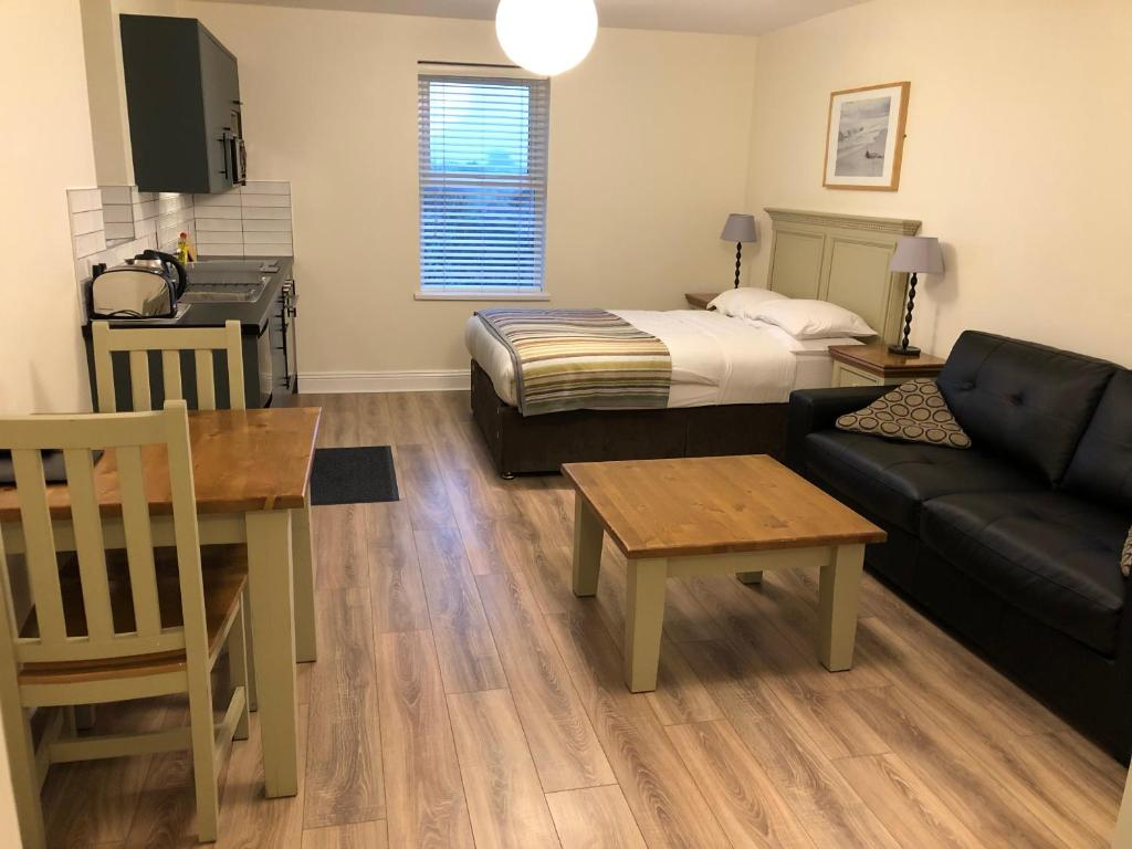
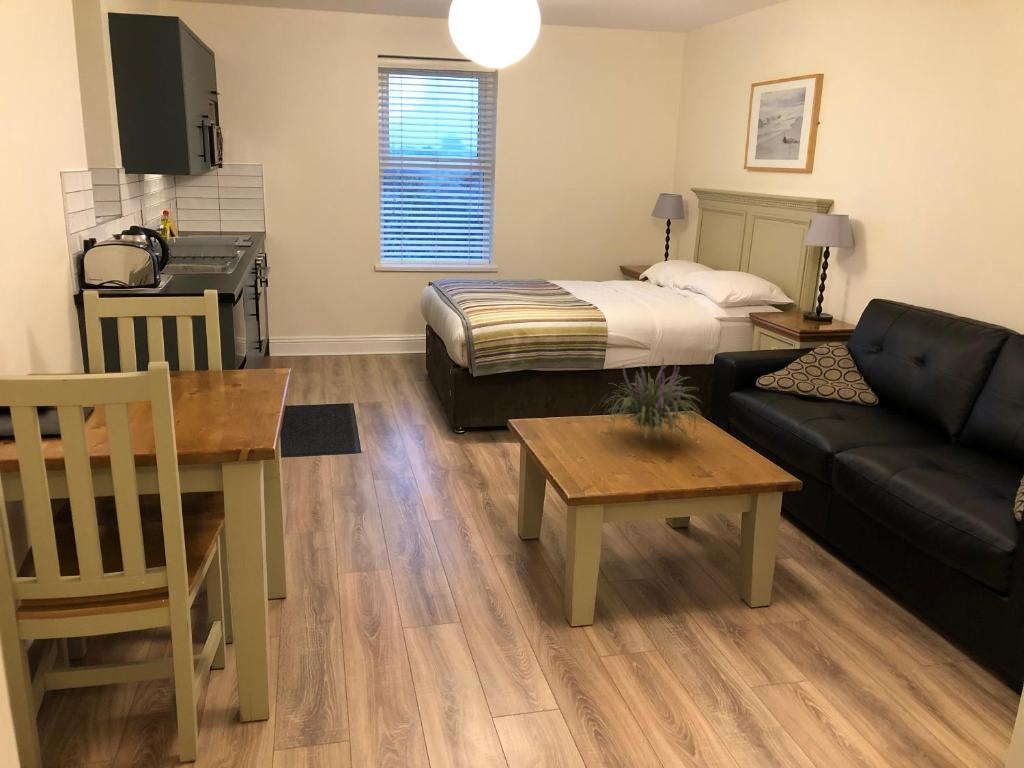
+ plant (646, 401)
